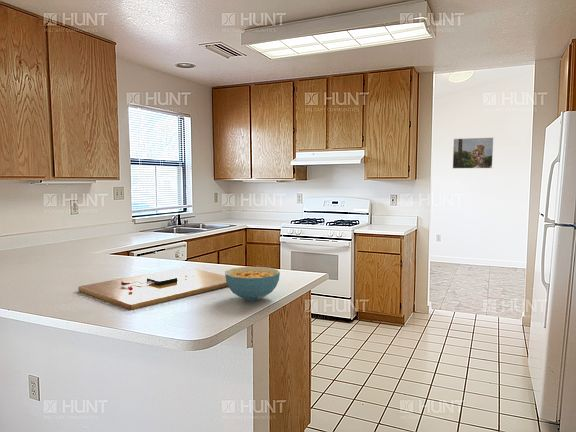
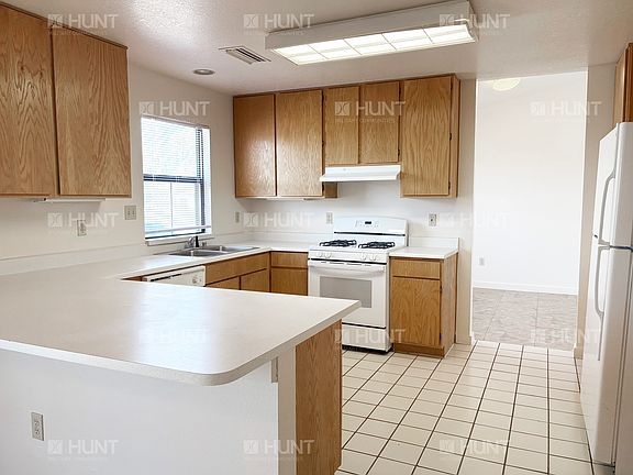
- cutting board (162, 282)
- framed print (472, 153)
- cereal bowl (252, 285)
